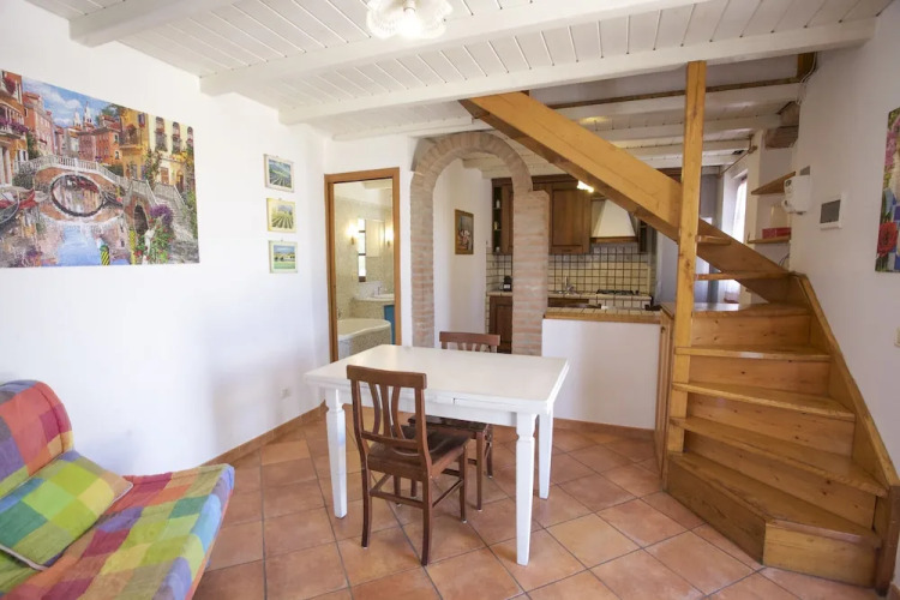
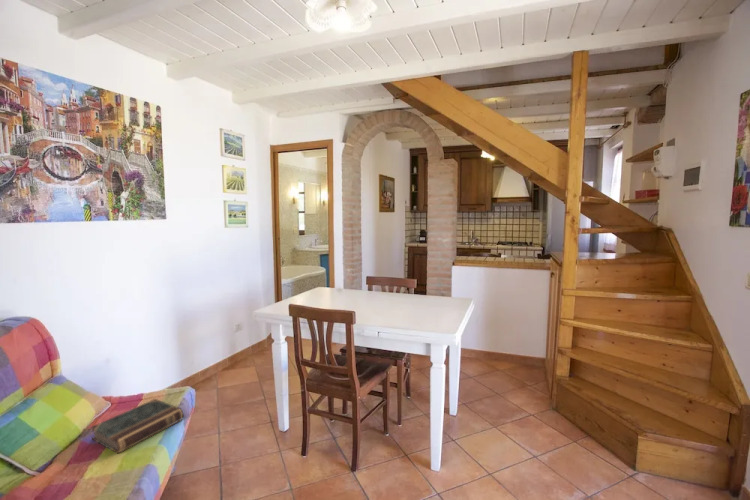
+ book (139, 423)
